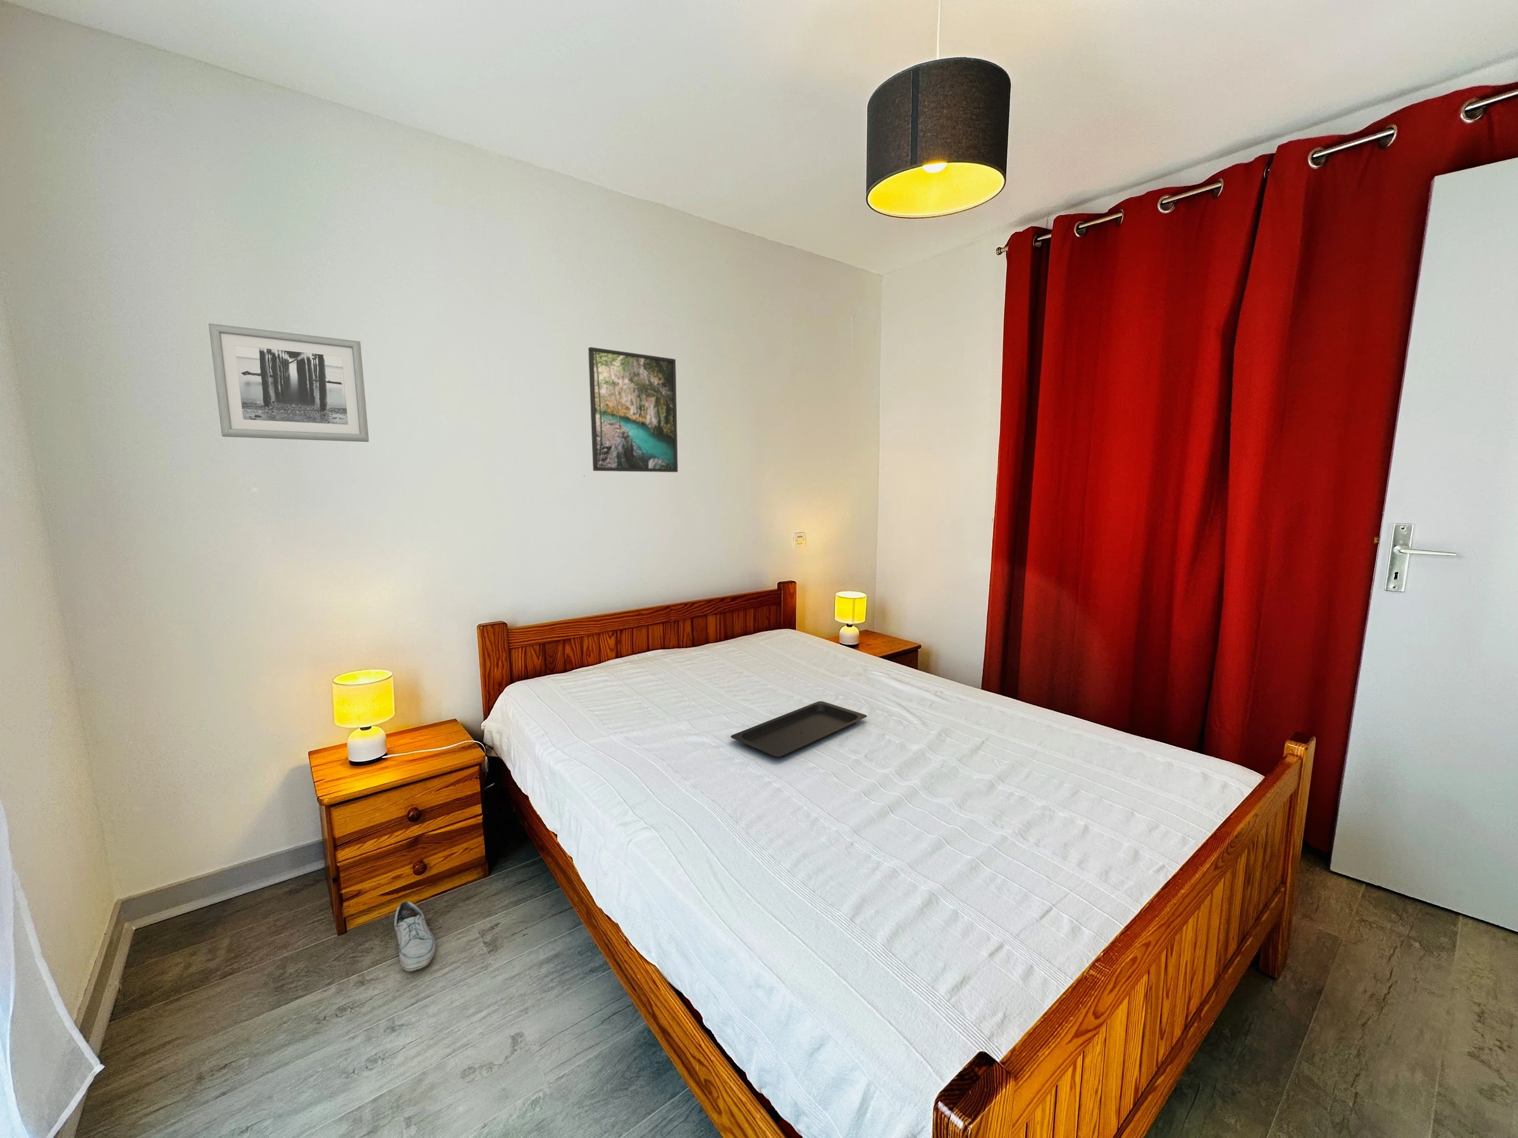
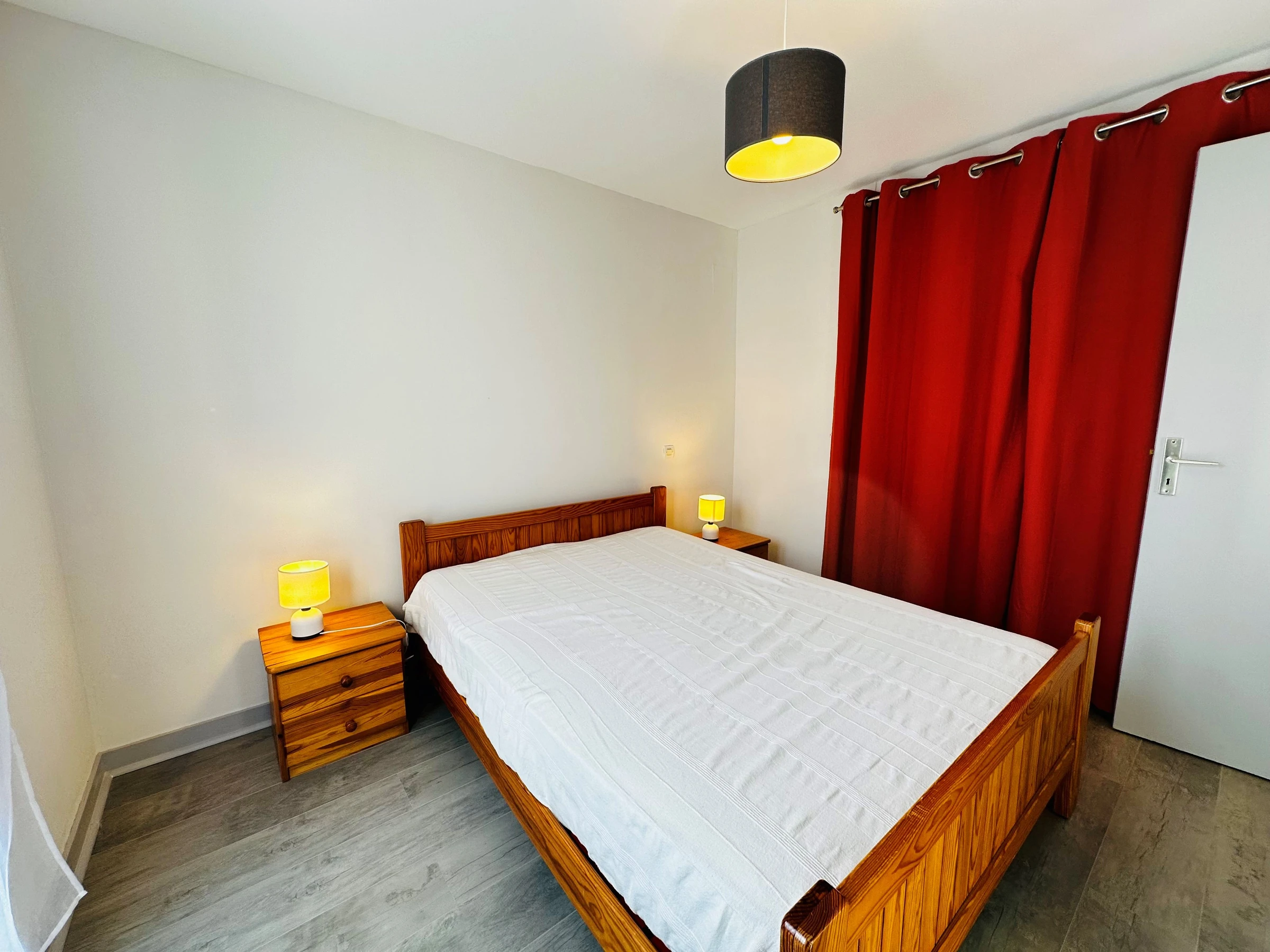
- wall art (294, 387)
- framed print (635, 412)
- shoe (414, 932)
- serving tray (801, 729)
